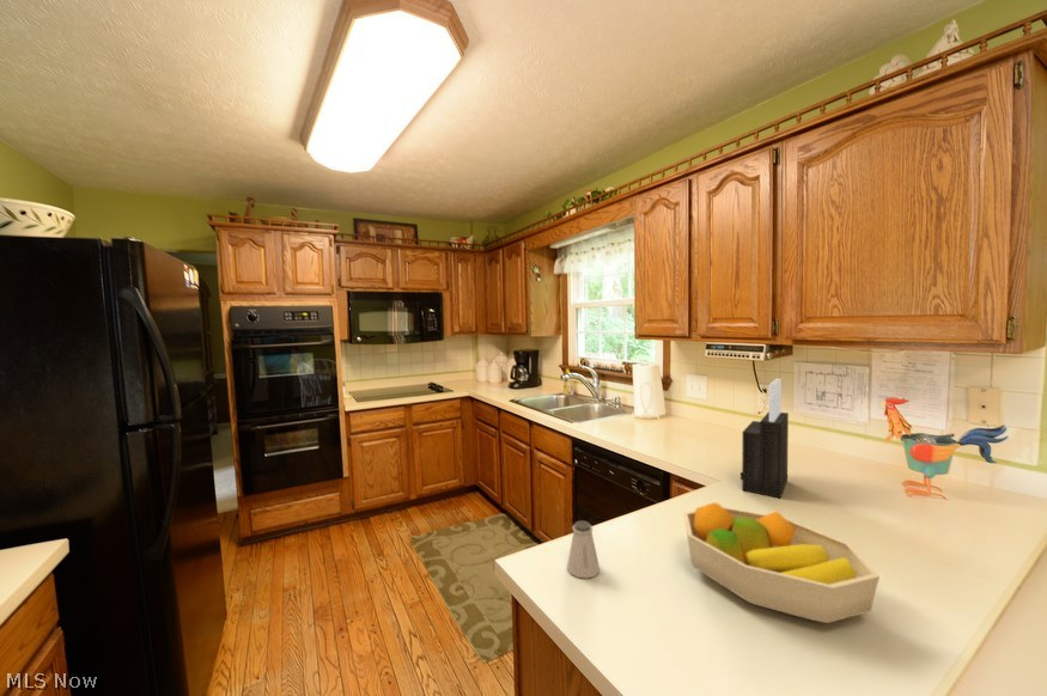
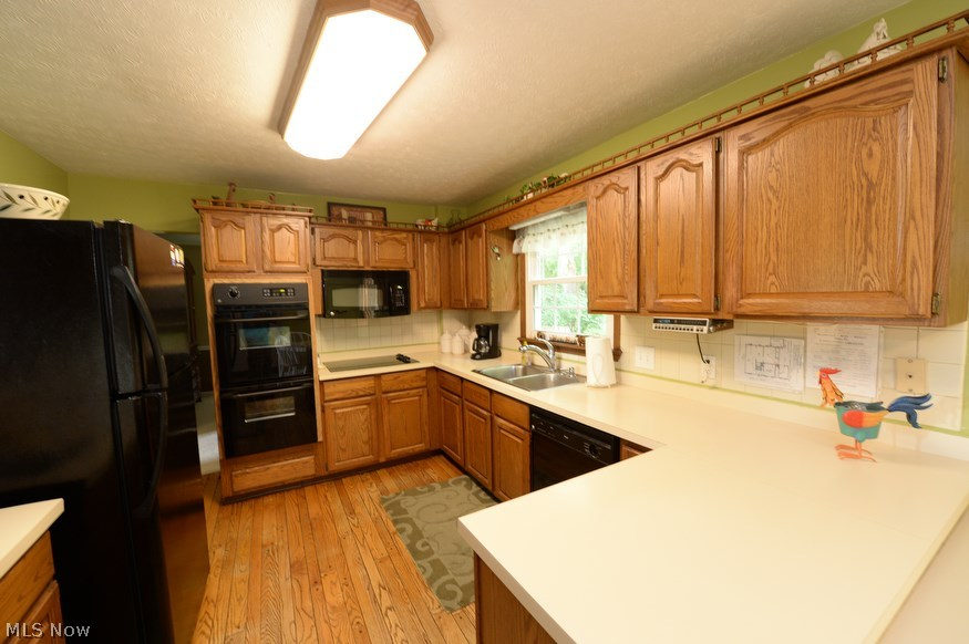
- knife block (761, 433)
- fruit bowl (766, 551)
- saltshaker (583, 545)
